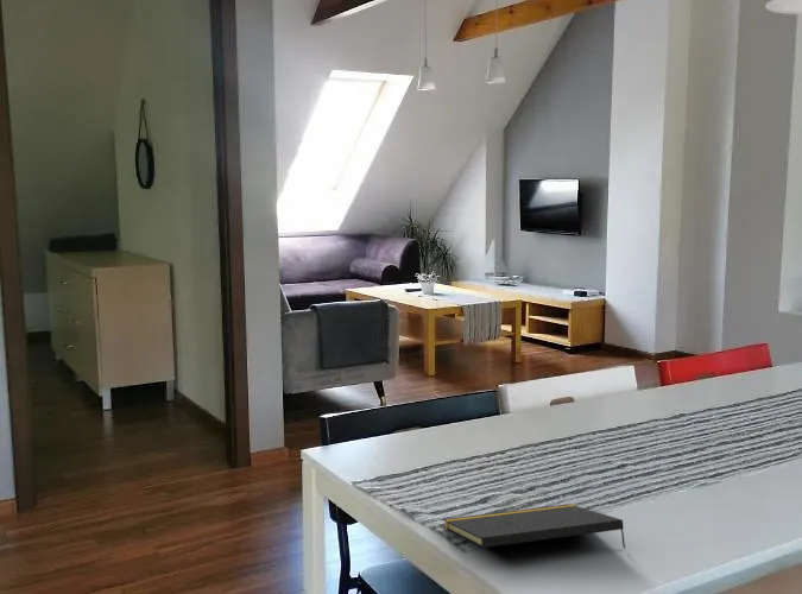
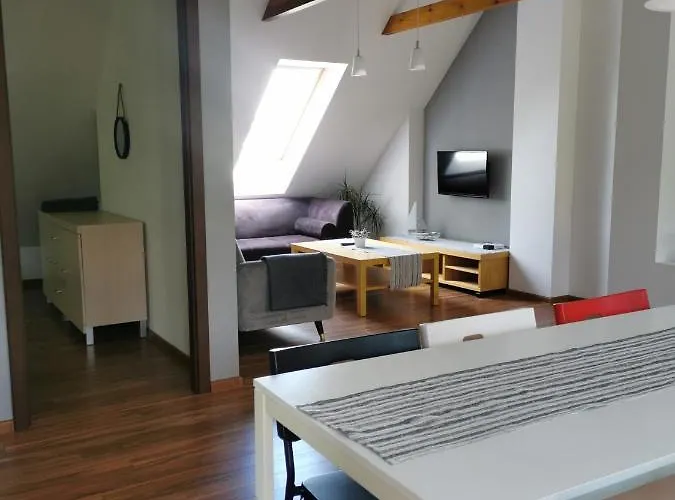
- notepad (529, 524)
